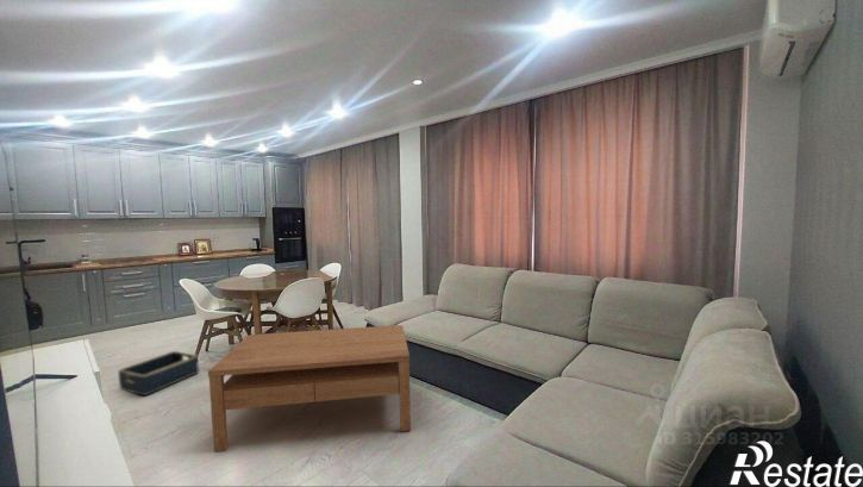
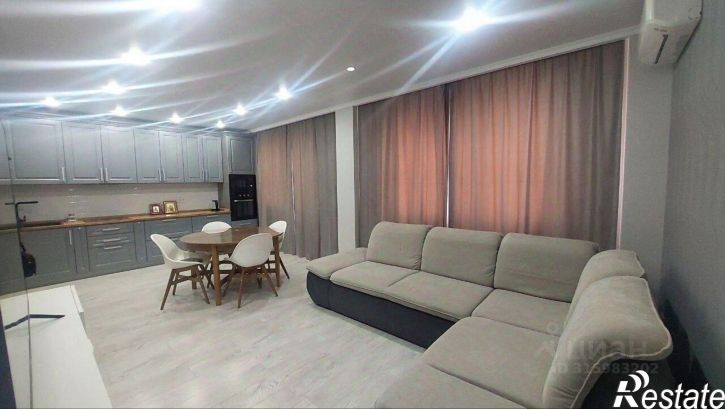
- coffee table (323, 377)
- basket (160, 372)
